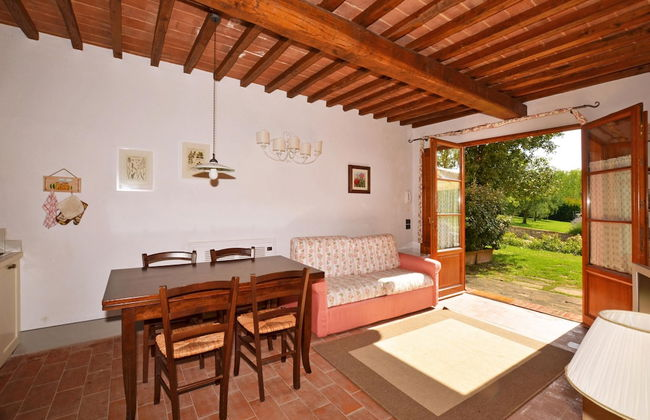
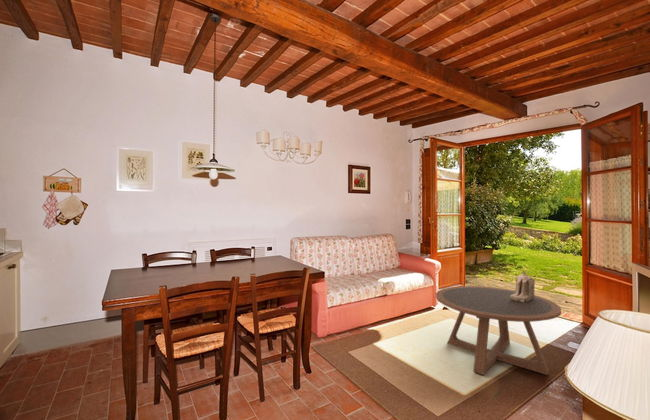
+ coffee table (488, 328)
+ decorative box (521, 285)
